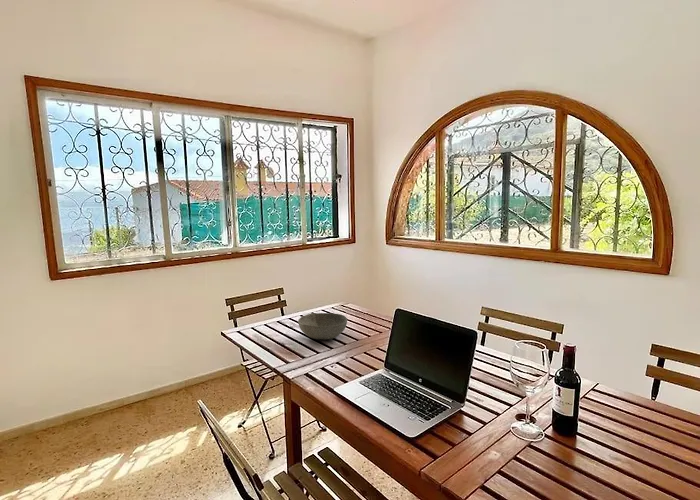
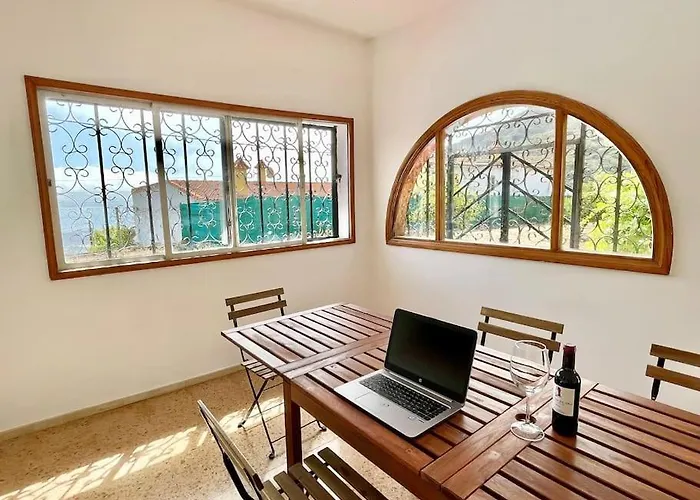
- bowl (323, 327)
